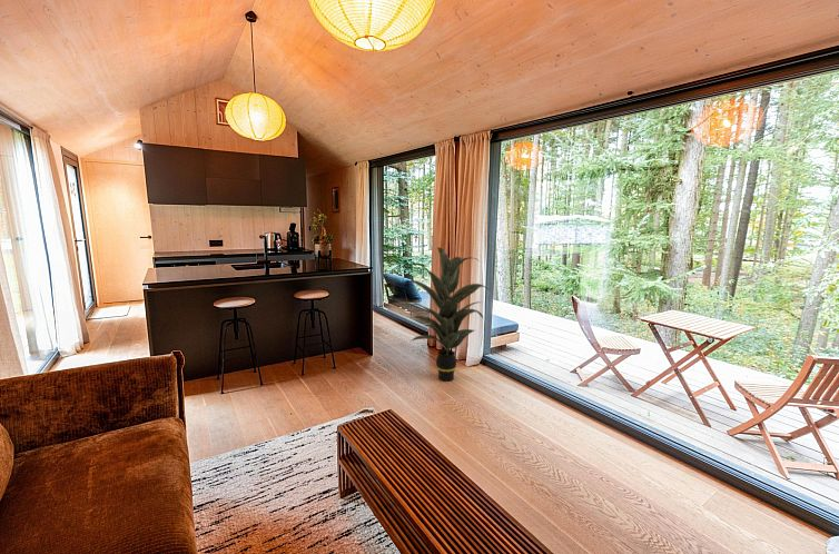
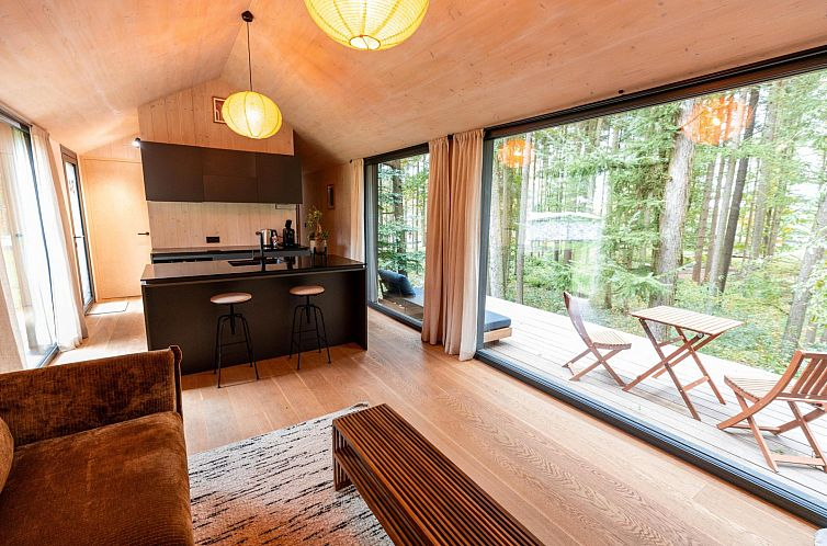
- indoor plant (446, 313)
